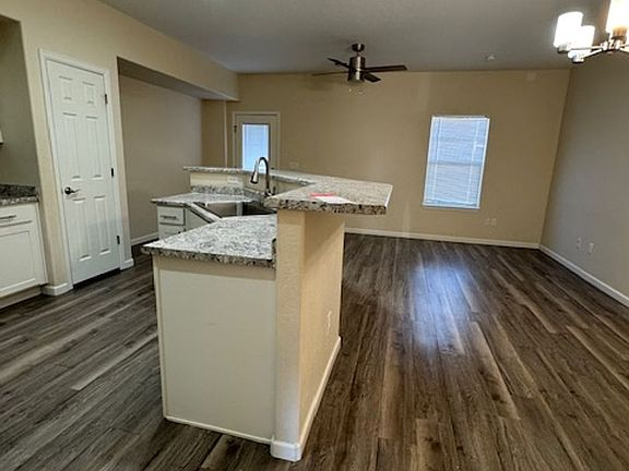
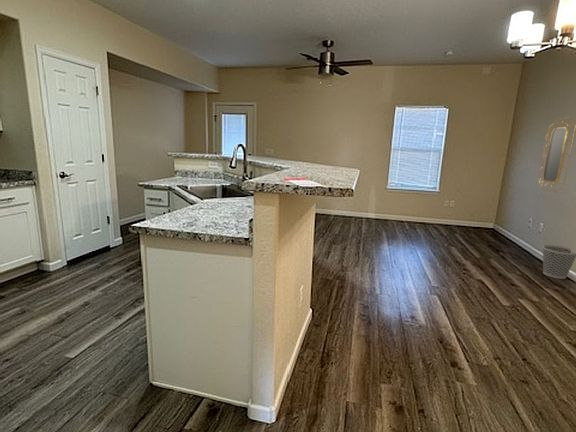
+ wastebasket (557, 262)
+ home mirror (554, 155)
